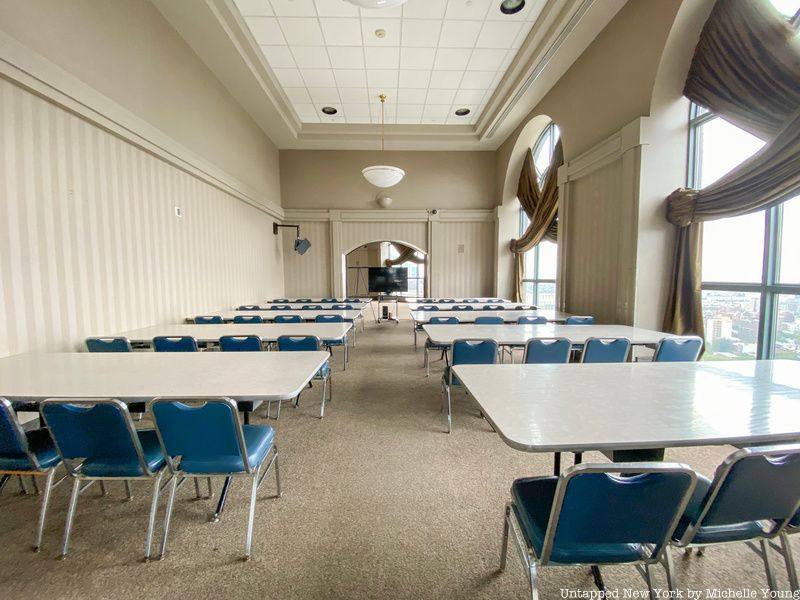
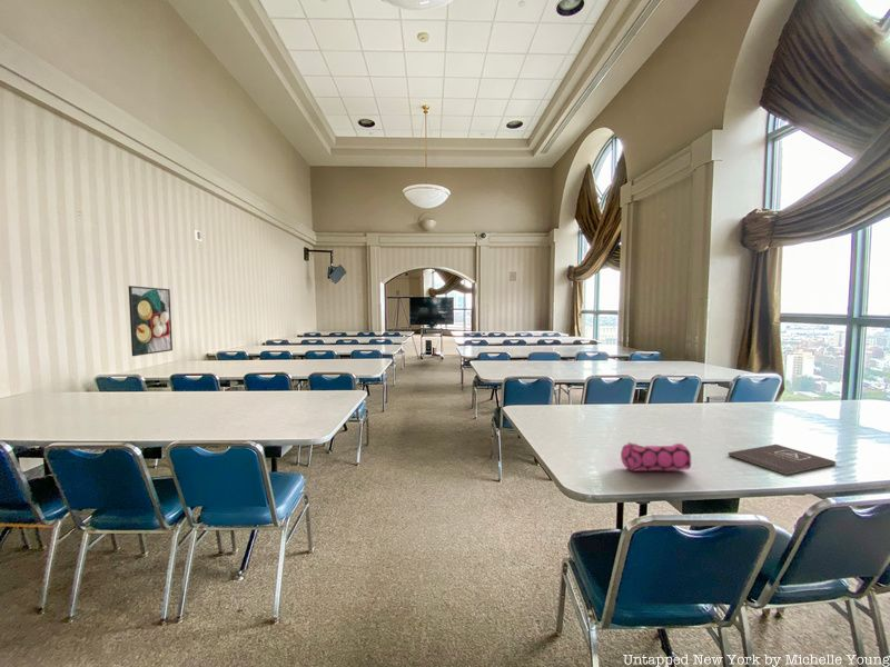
+ pencil case (655, 456)
+ book (780, 458)
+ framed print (151, 320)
